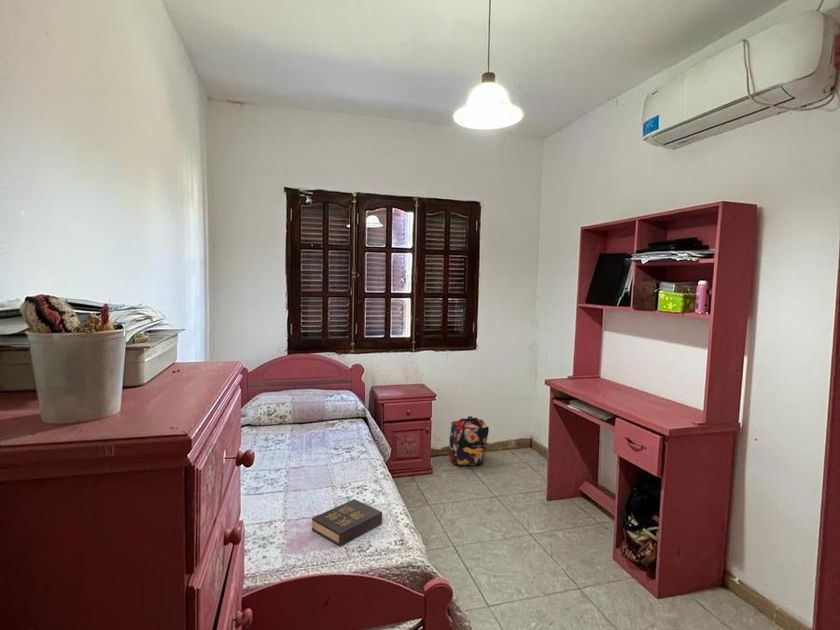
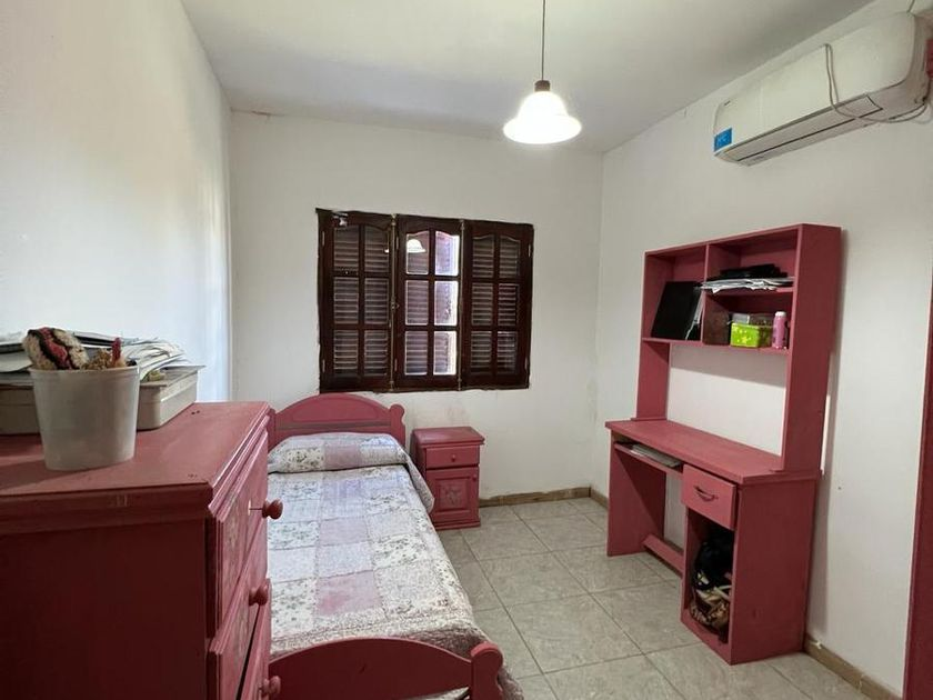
- backpack (467, 438)
- hardback book (347, 520)
